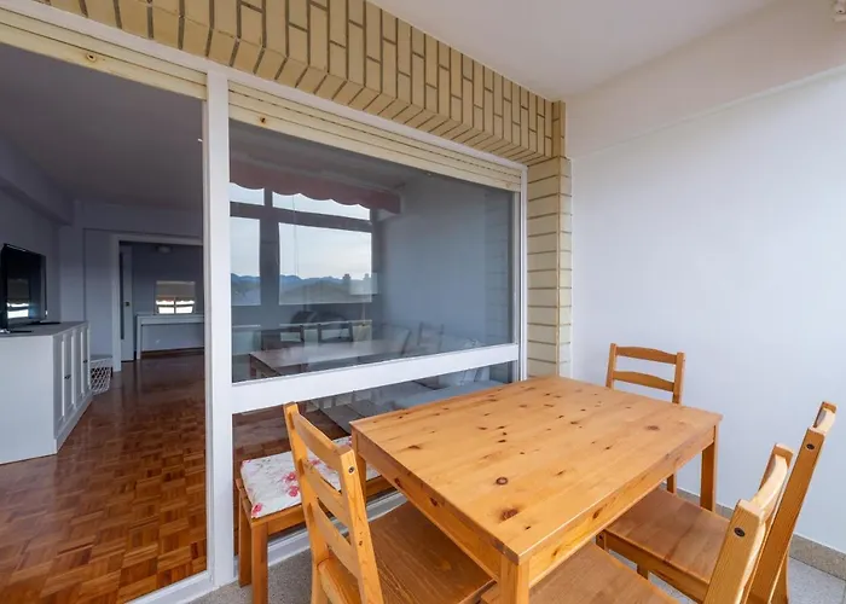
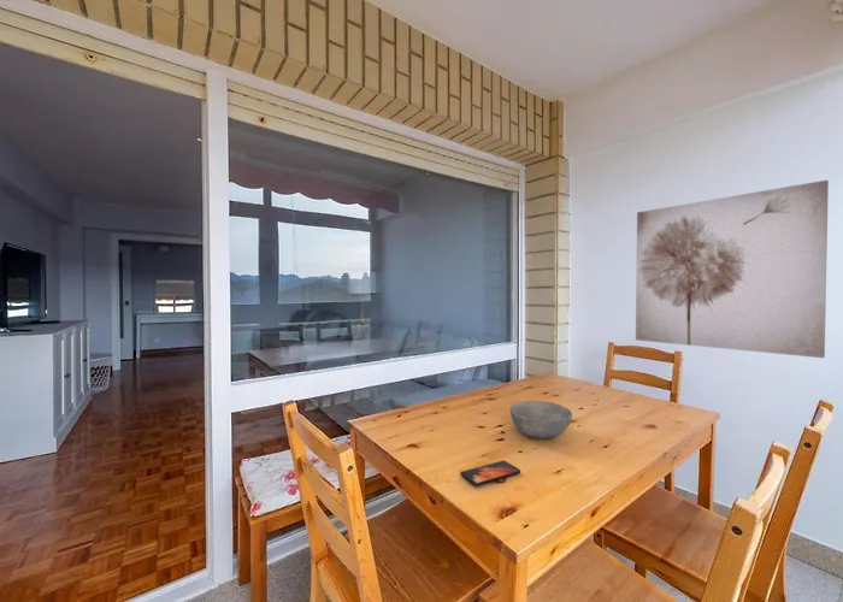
+ smartphone (490, 472)
+ bowl (540, 421)
+ wall art (715, 273)
